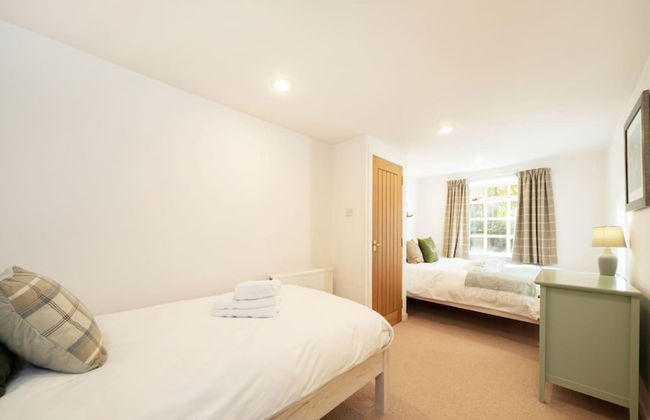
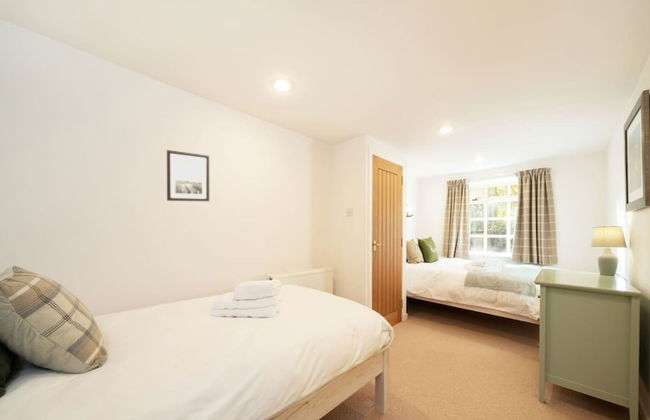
+ wall art (189, 177)
